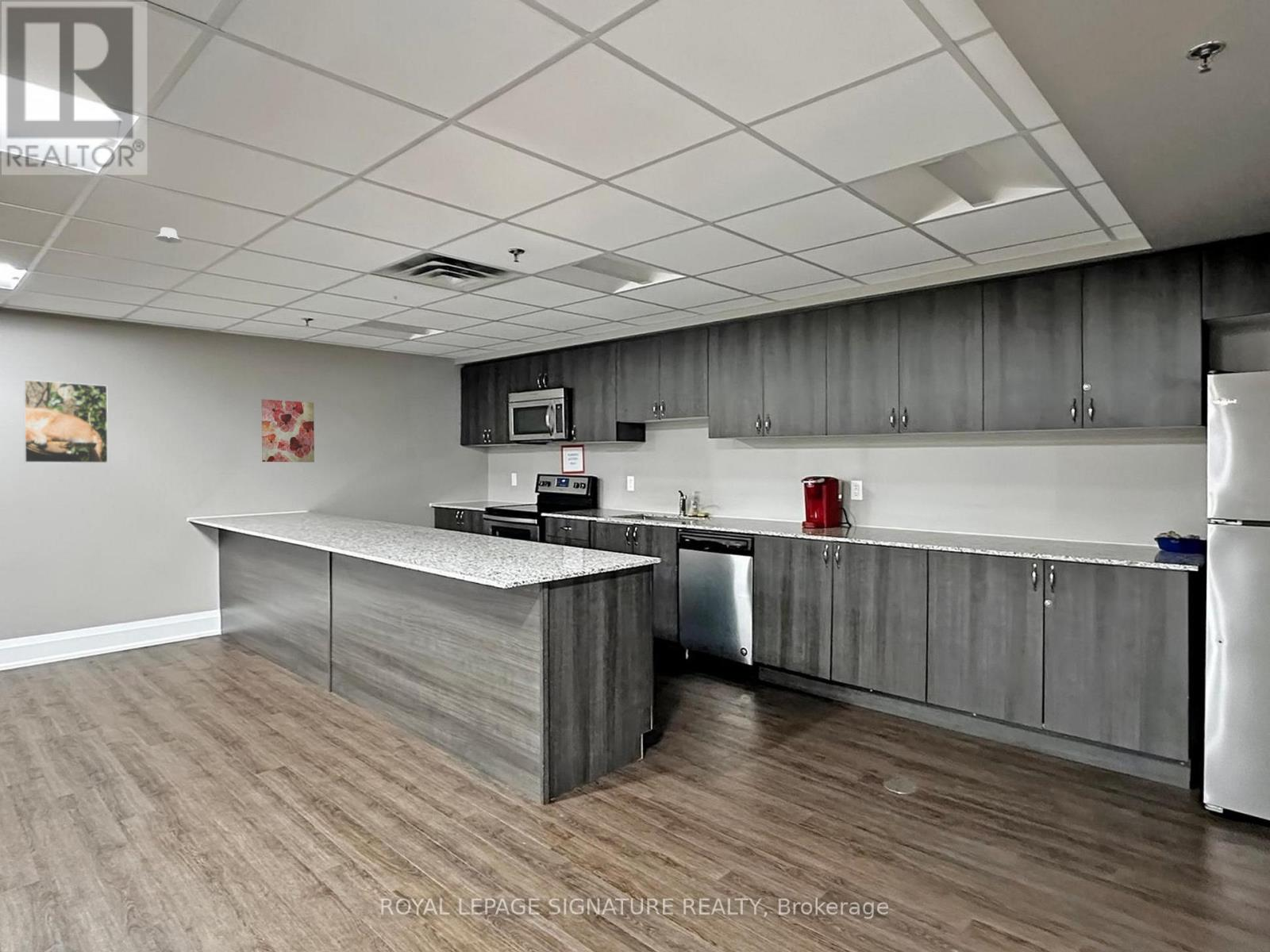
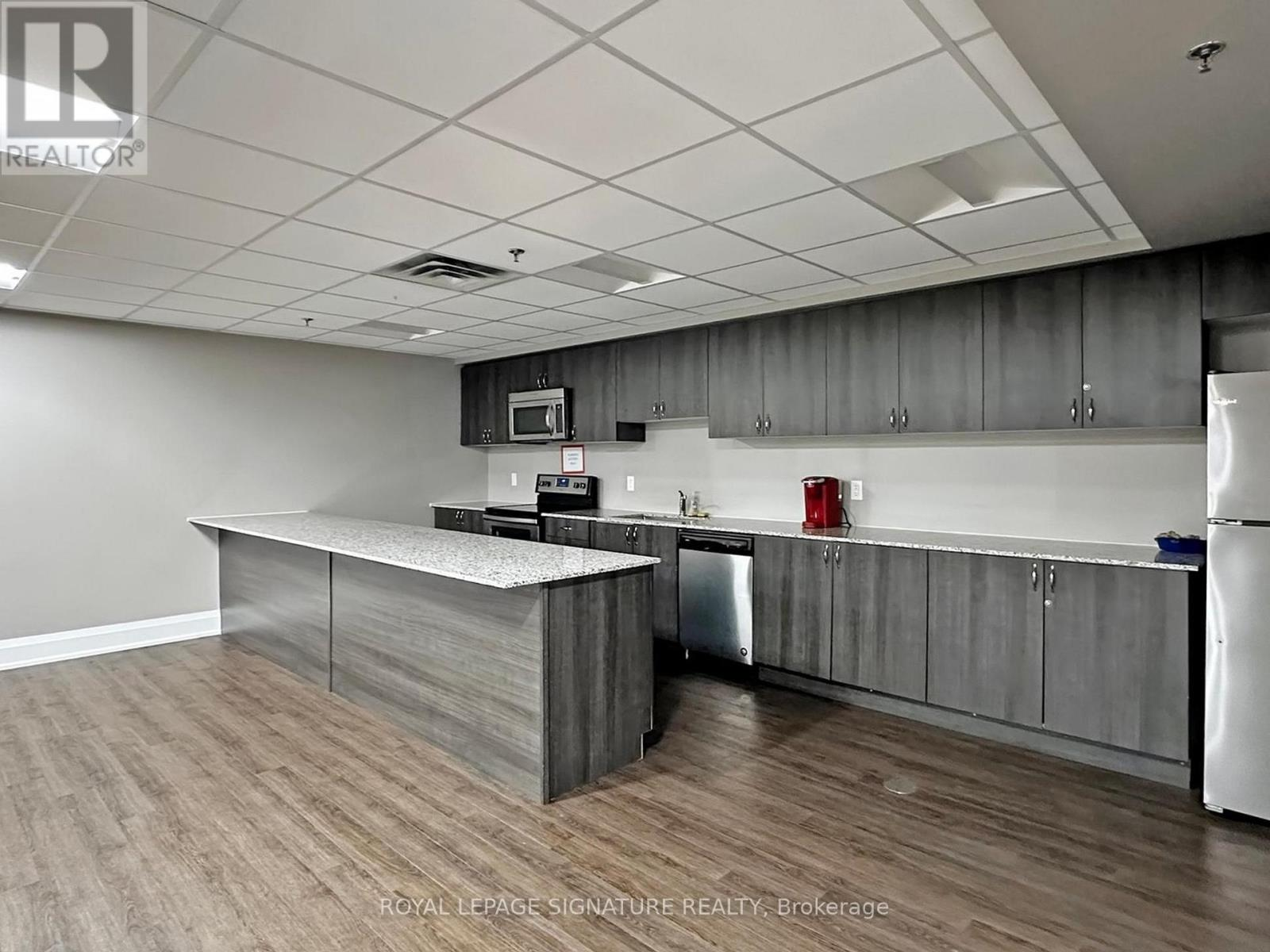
- recessed light (168, 235)
- wall art (288, 431)
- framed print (67, 422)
